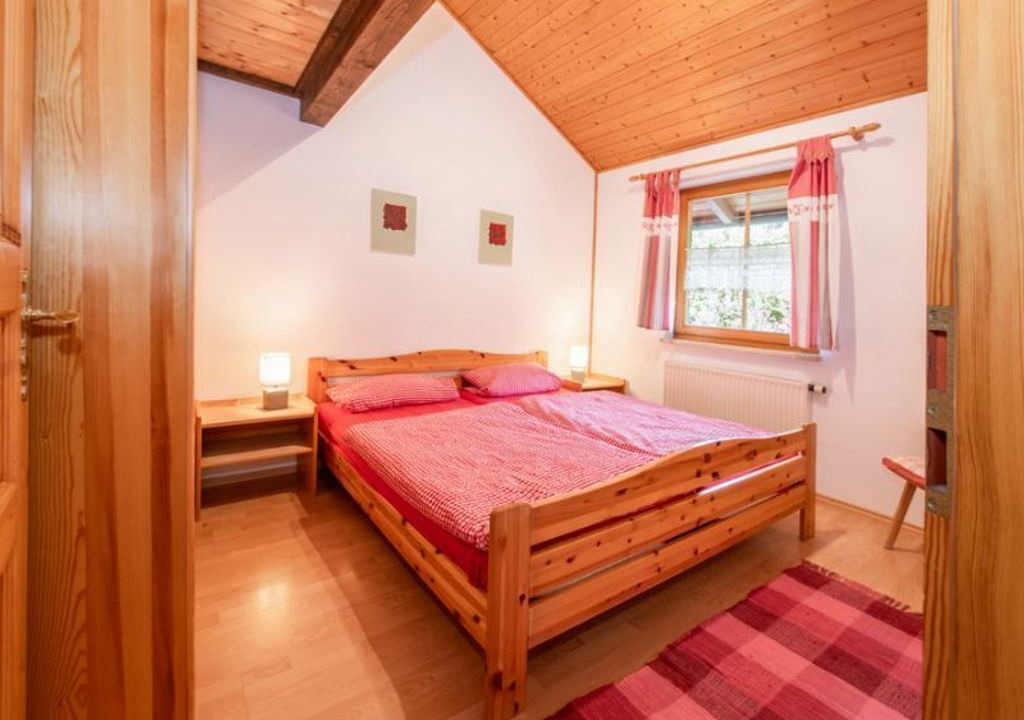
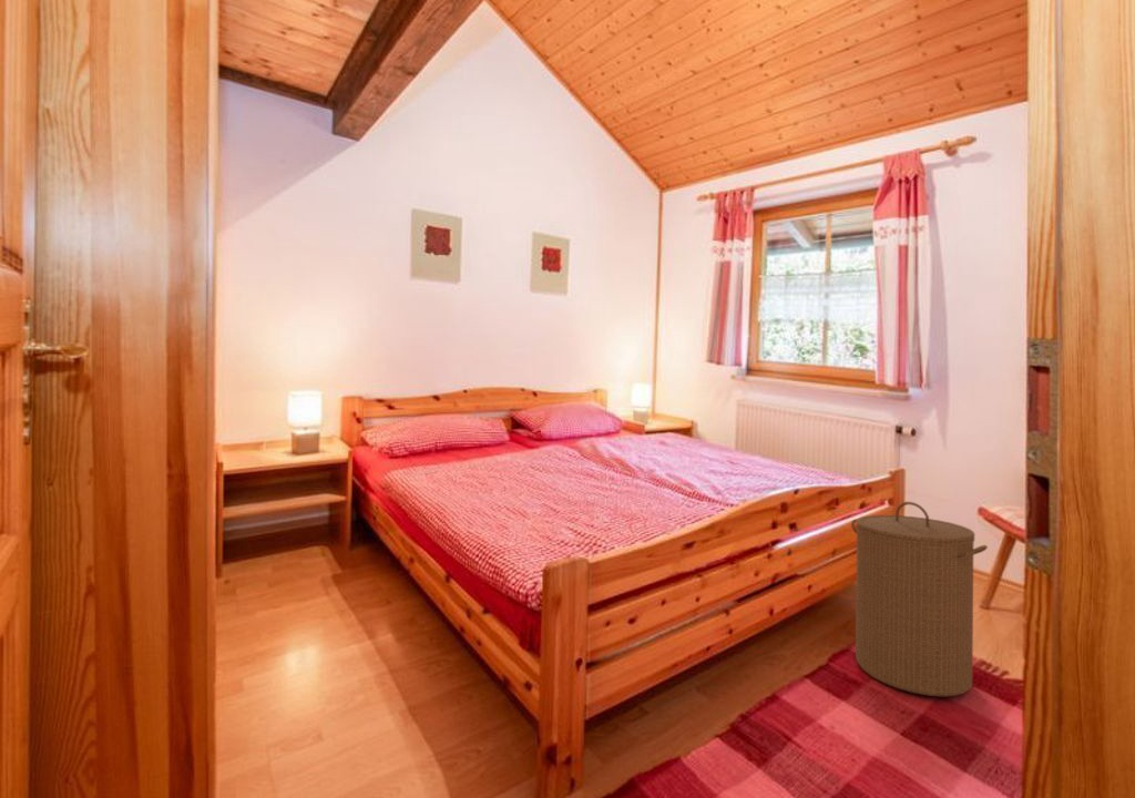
+ laundry hamper (912, 586)
